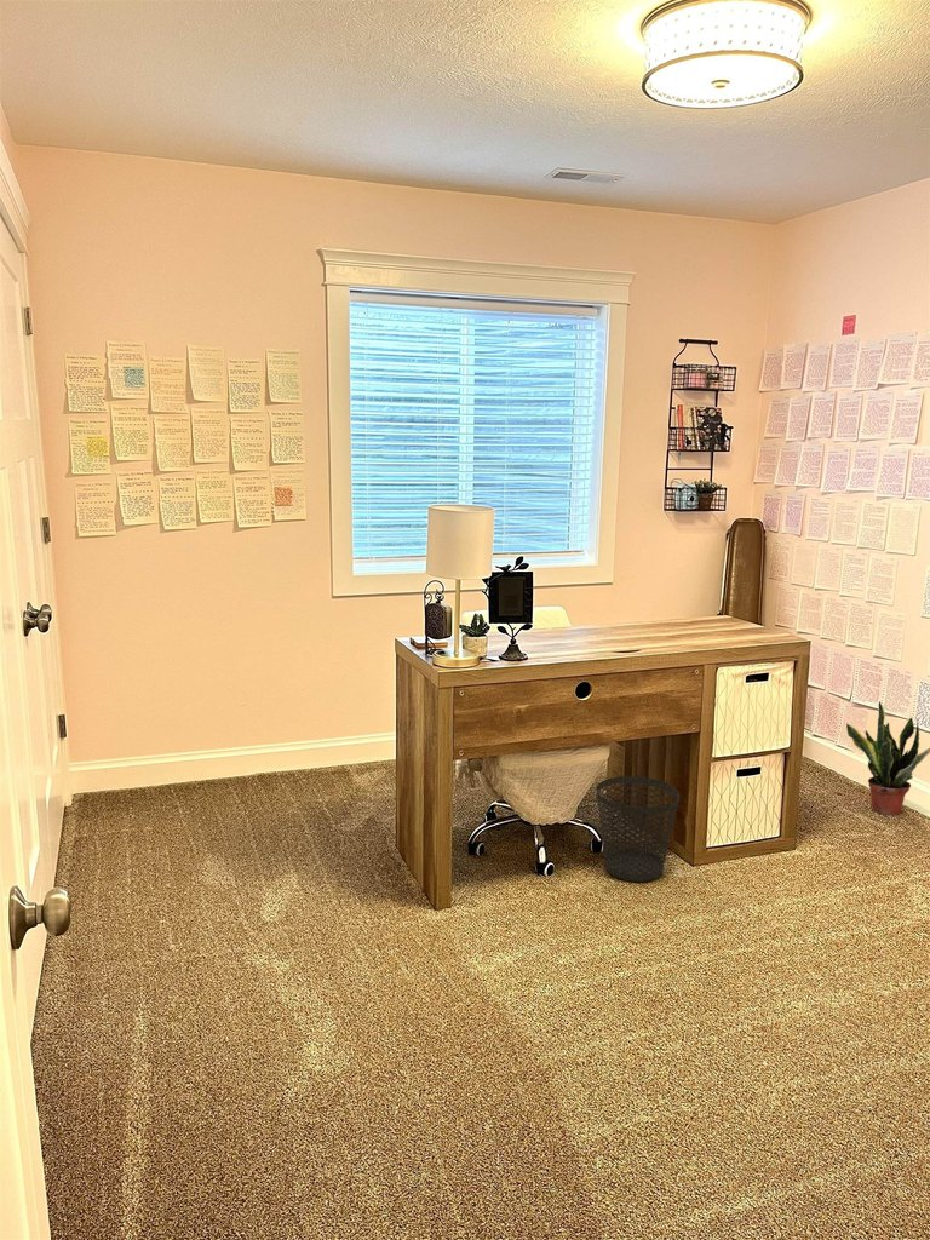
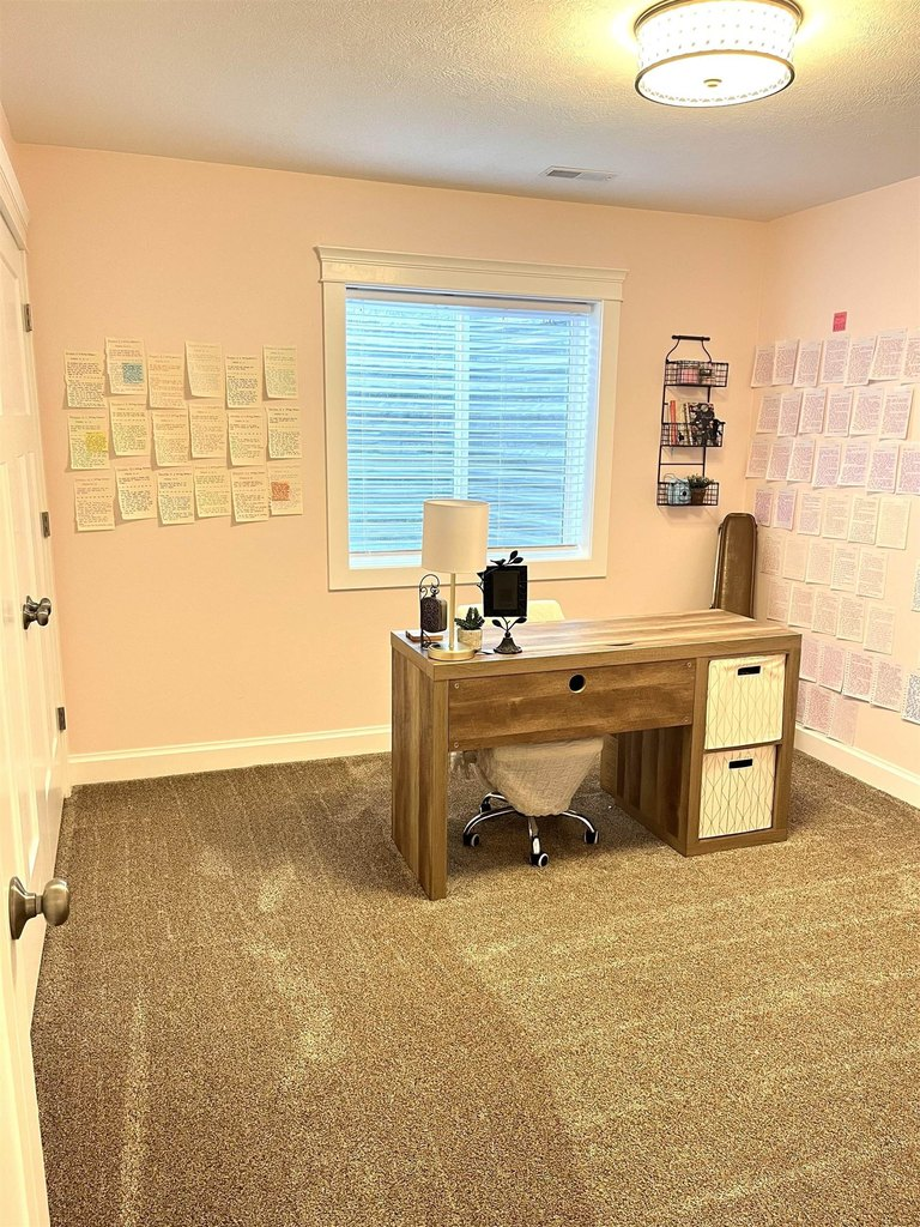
- potted plant (886, 759)
- wastebasket (635, 829)
